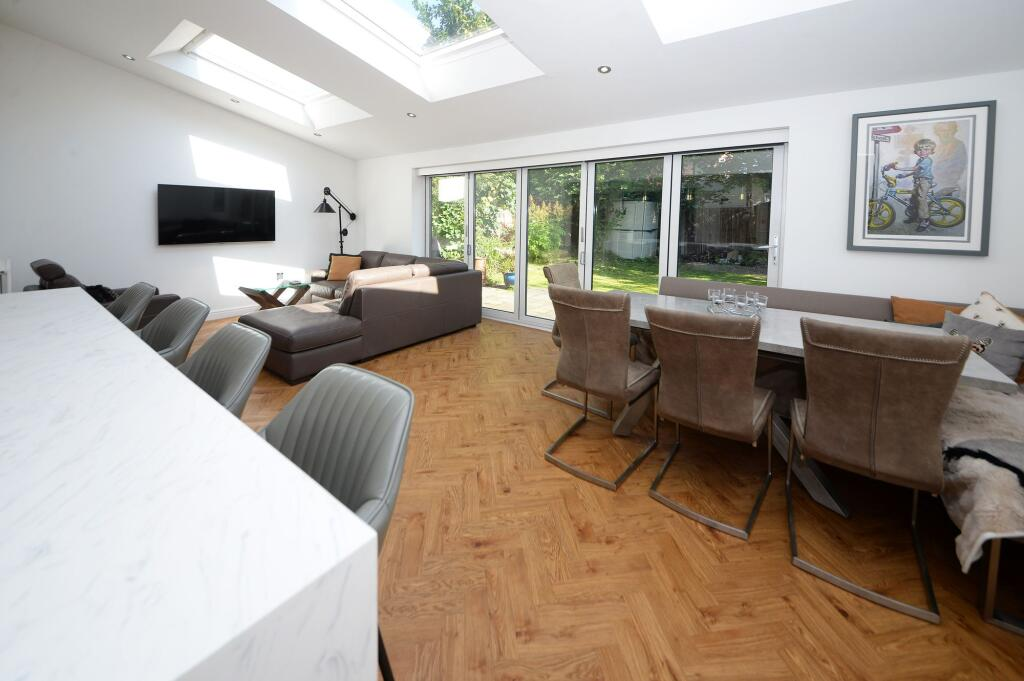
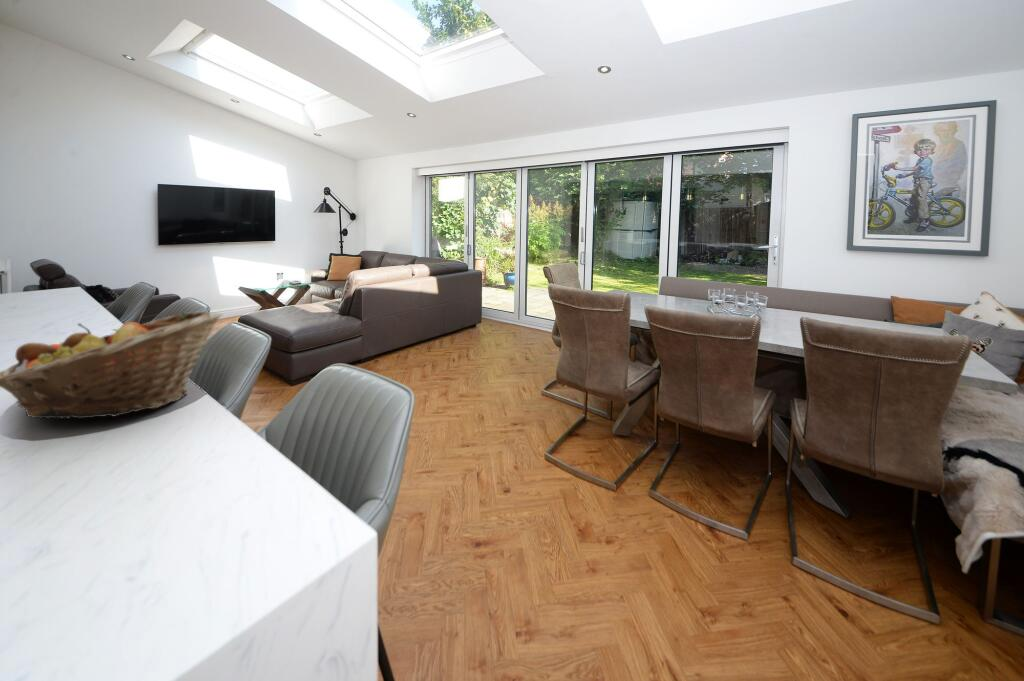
+ fruit basket (120, 356)
